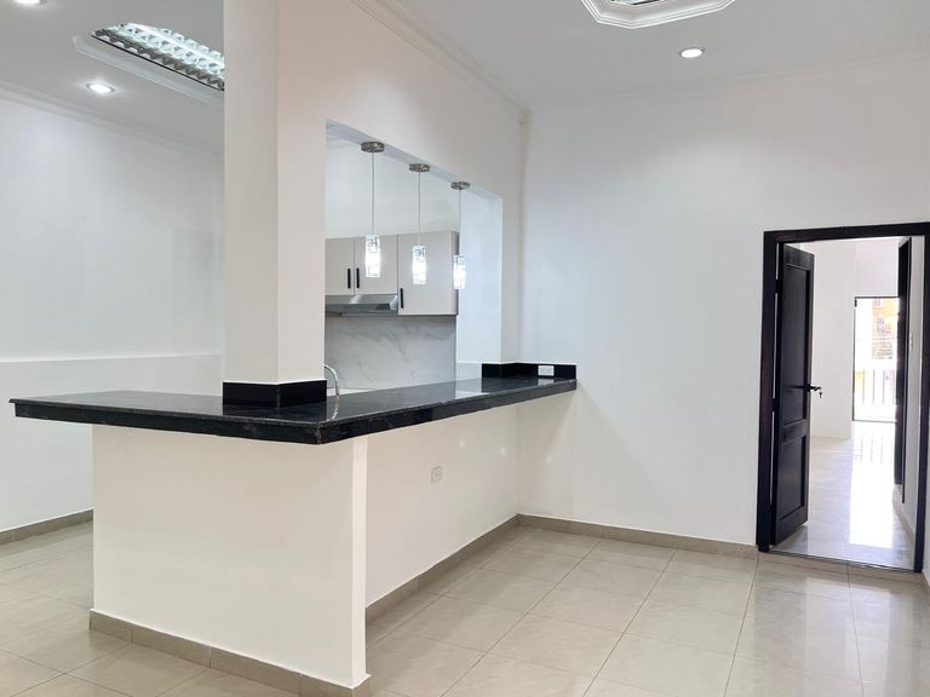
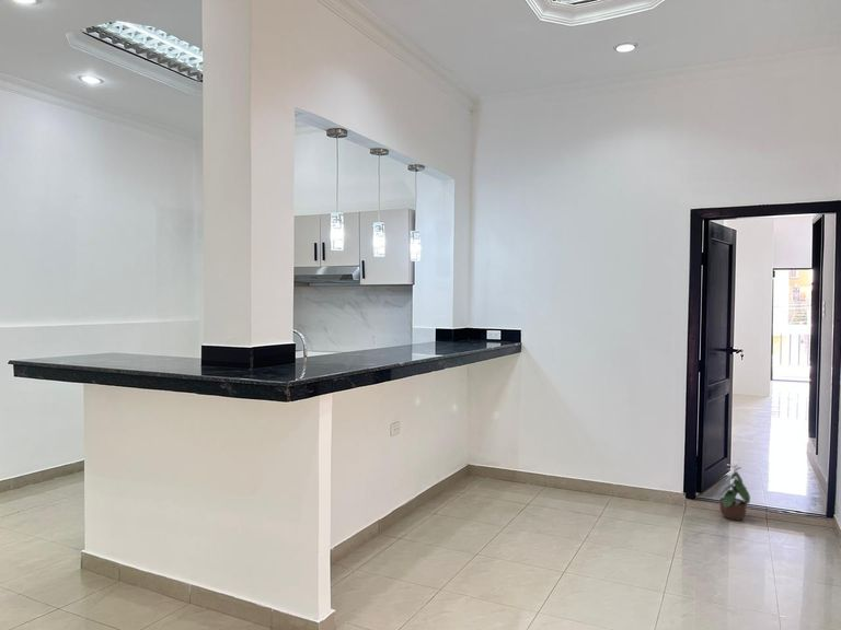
+ potted plant (734, 490)
